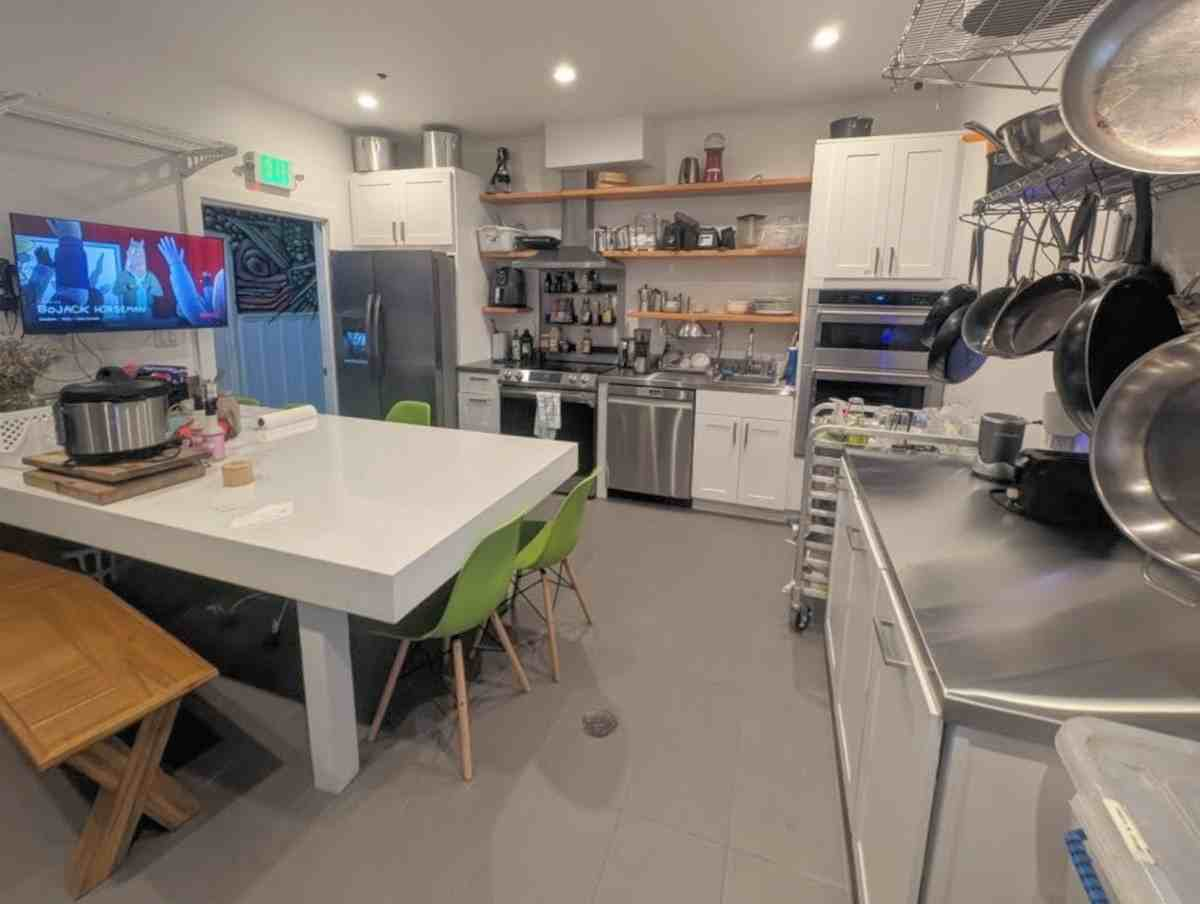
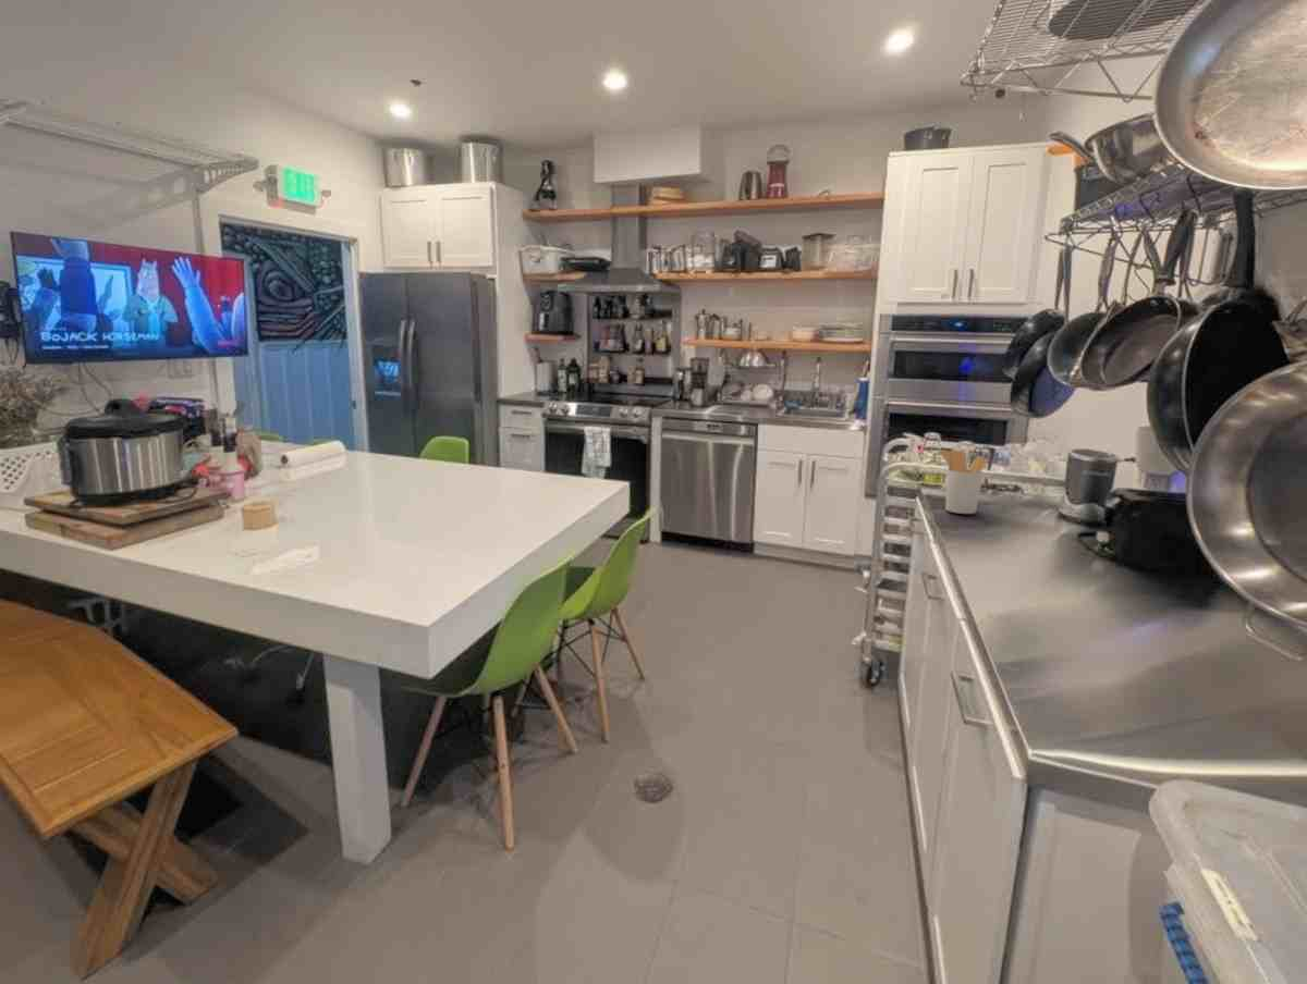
+ utensil holder (958, 479)
